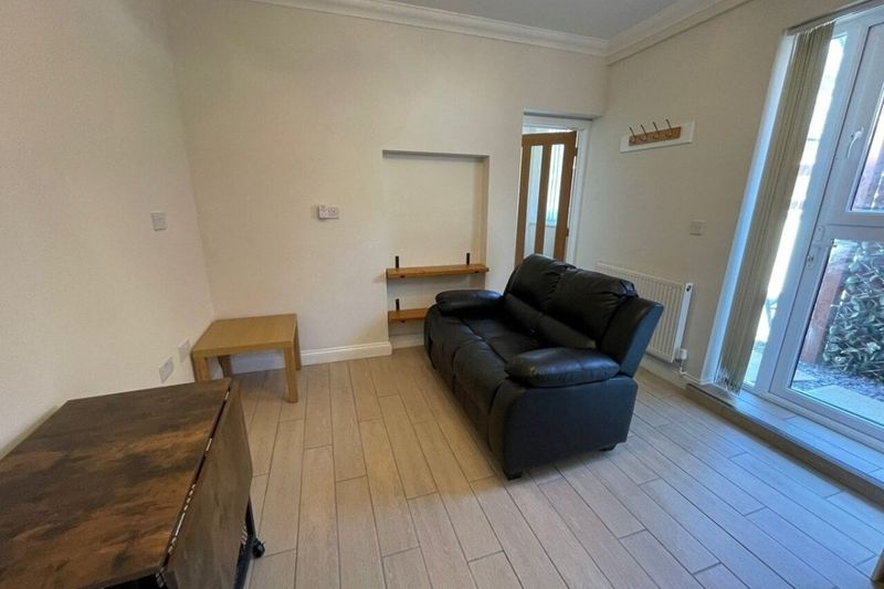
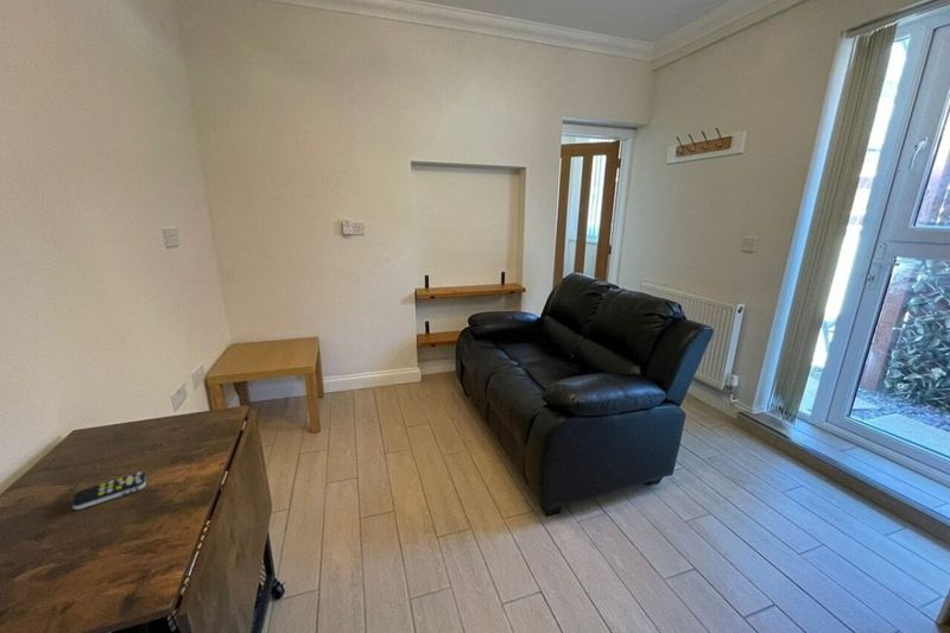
+ remote control (110, 489)
